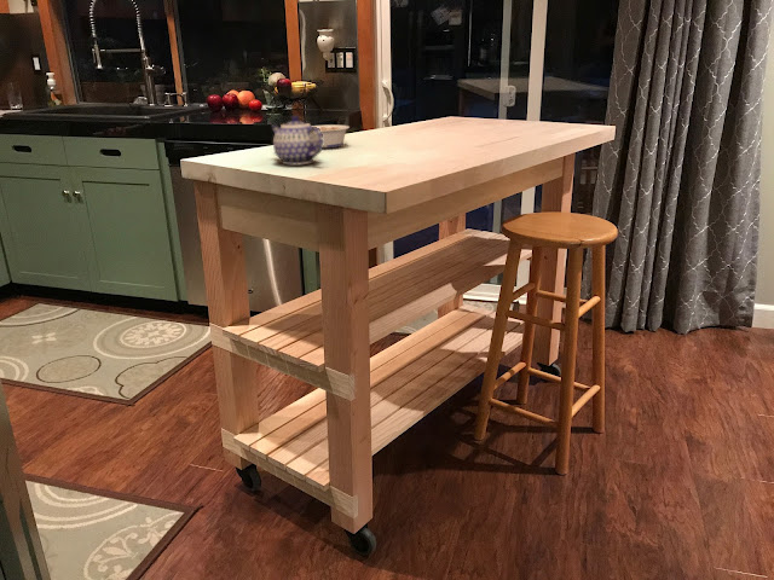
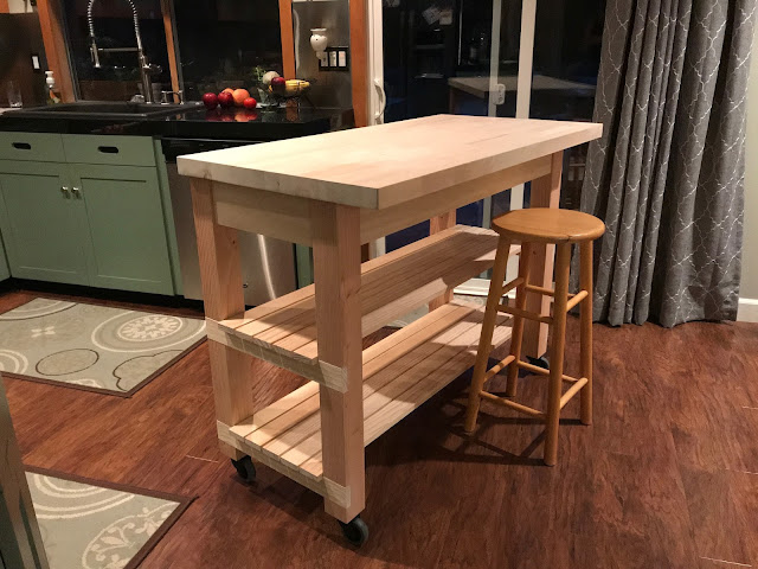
- teapot (296, 139)
- legume (324, 134)
